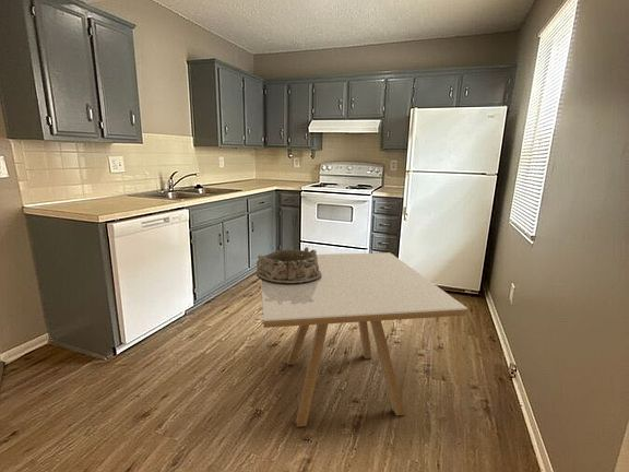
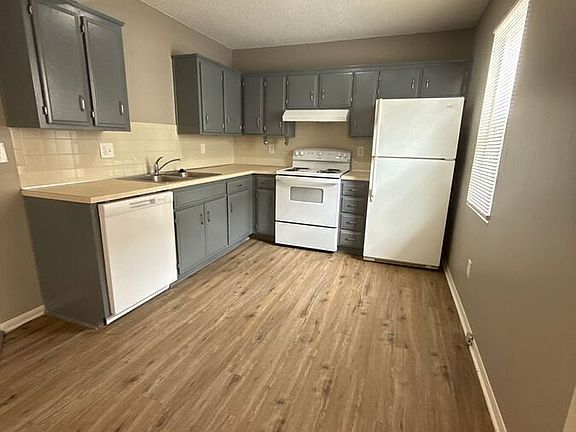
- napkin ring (289, 263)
- dining table (341, 322)
